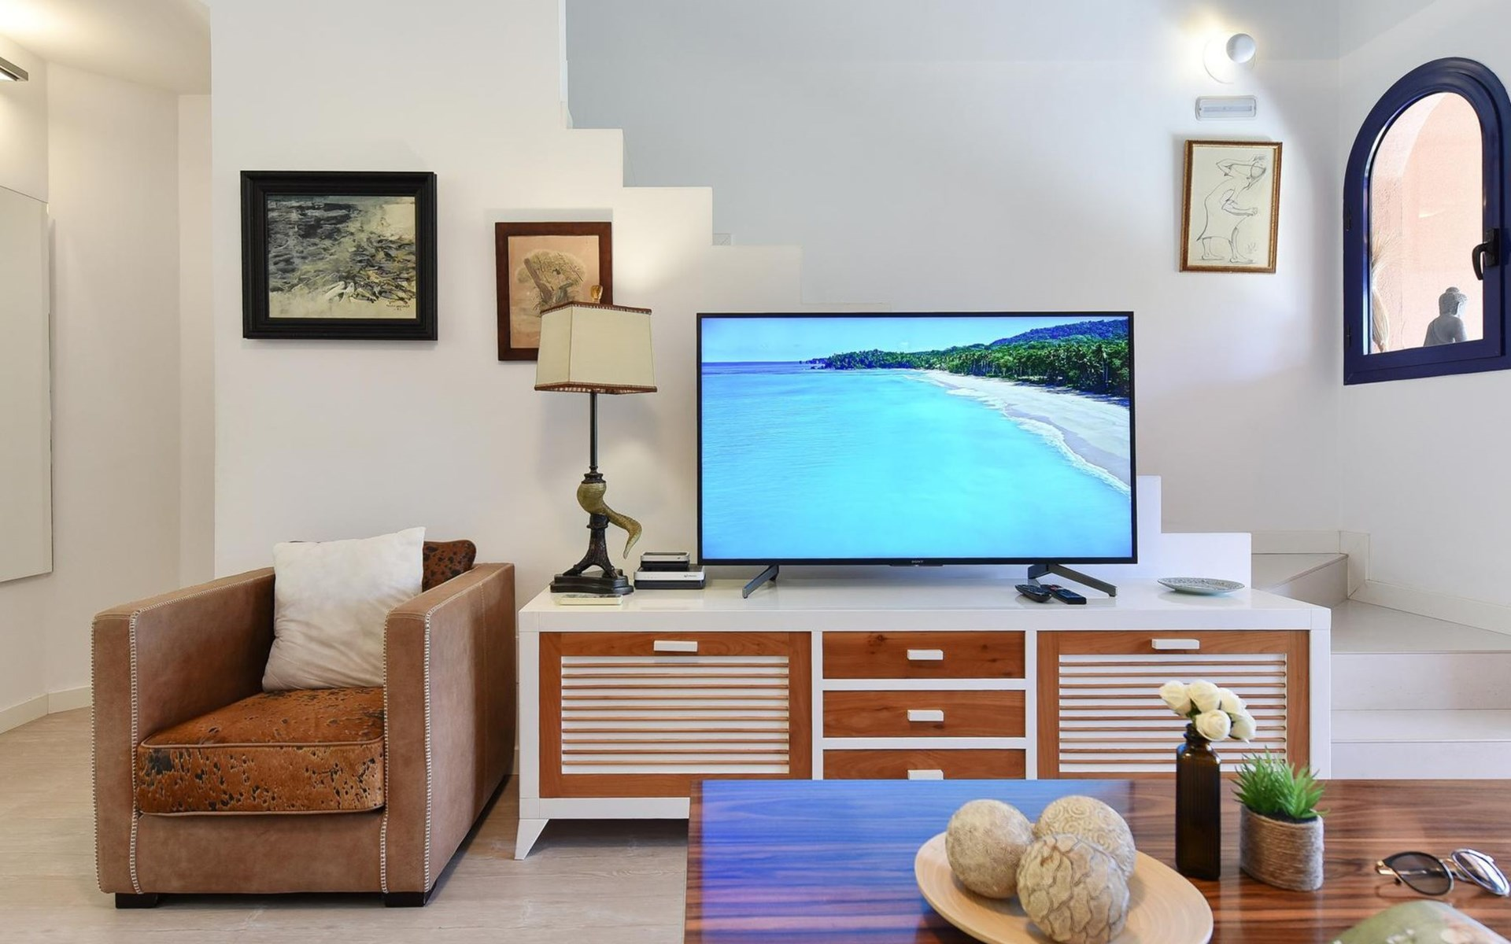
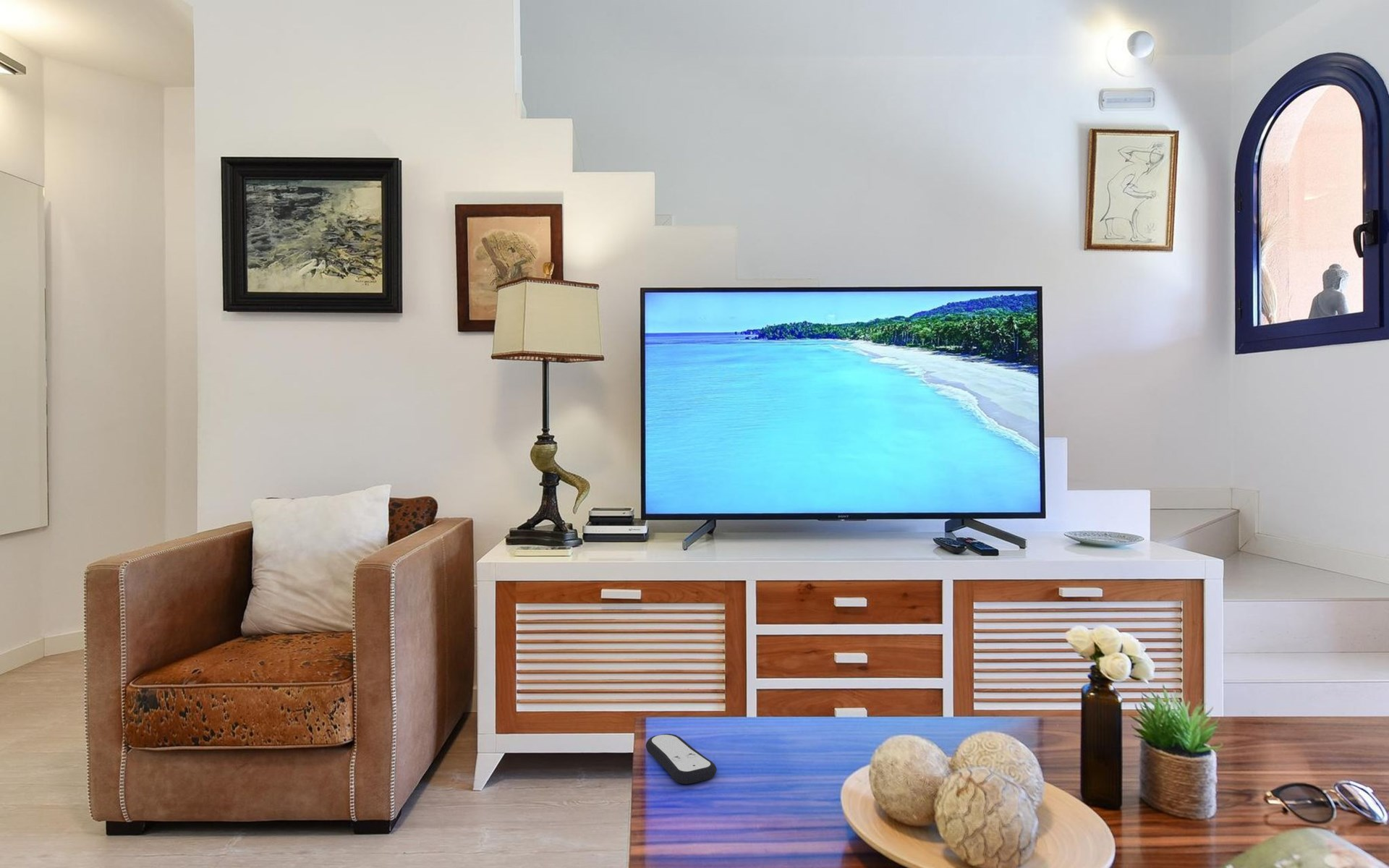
+ remote control (678, 756)
